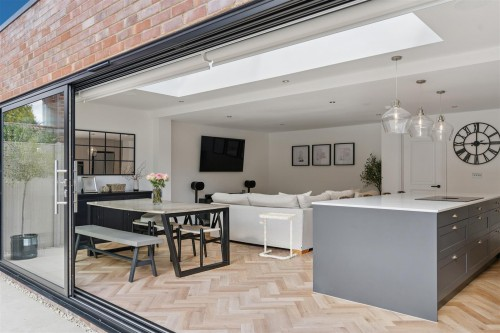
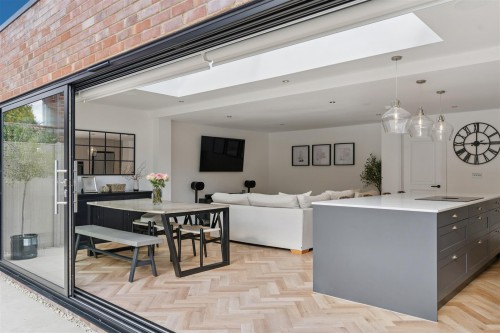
- side table (265, 235)
